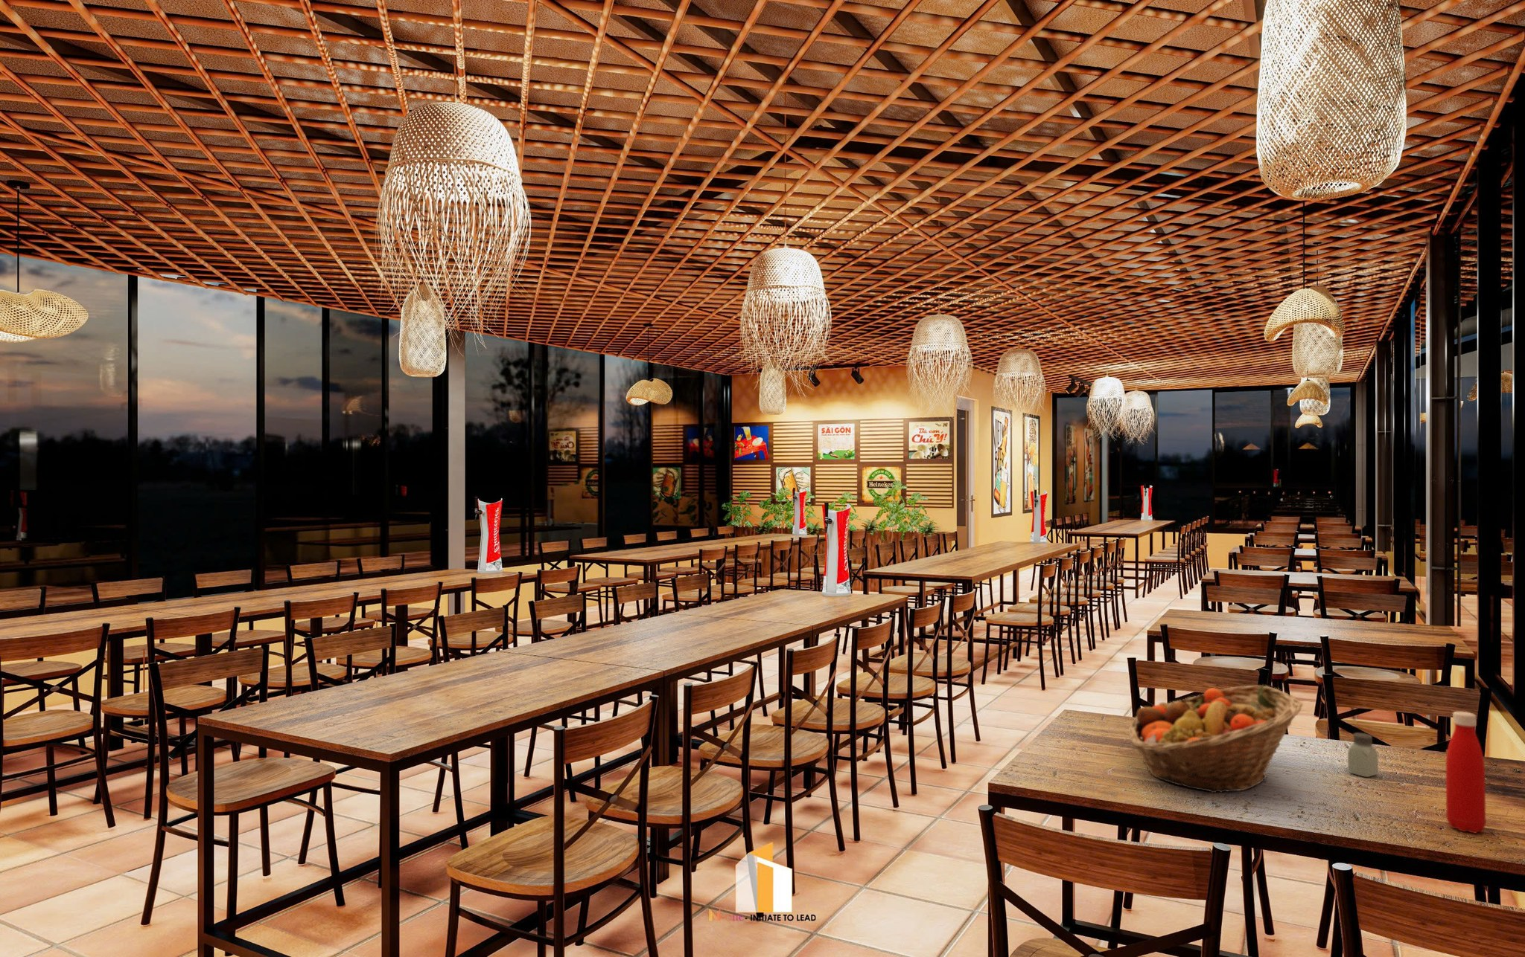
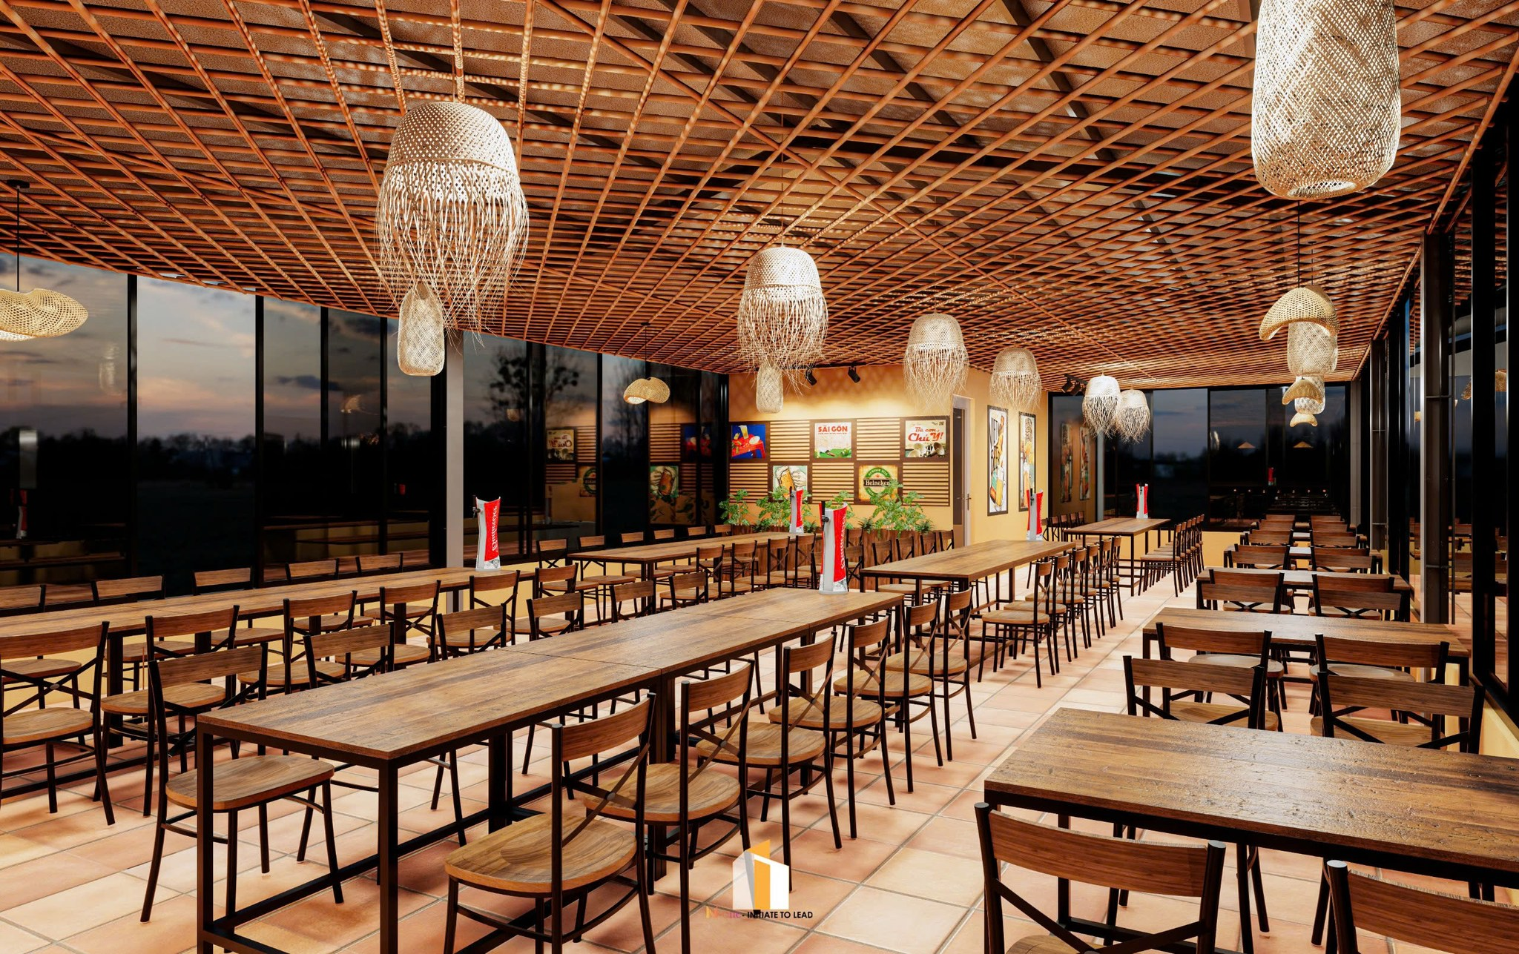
- saltshaker (1363, 754)
- fruit basket (1211, 731)
- bottle (1464, 771)
